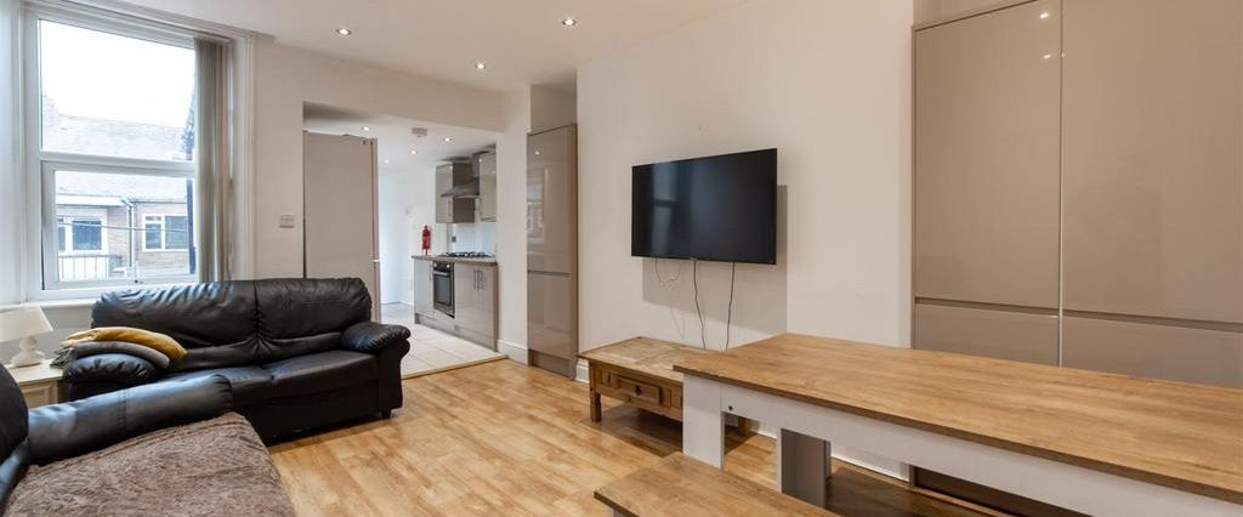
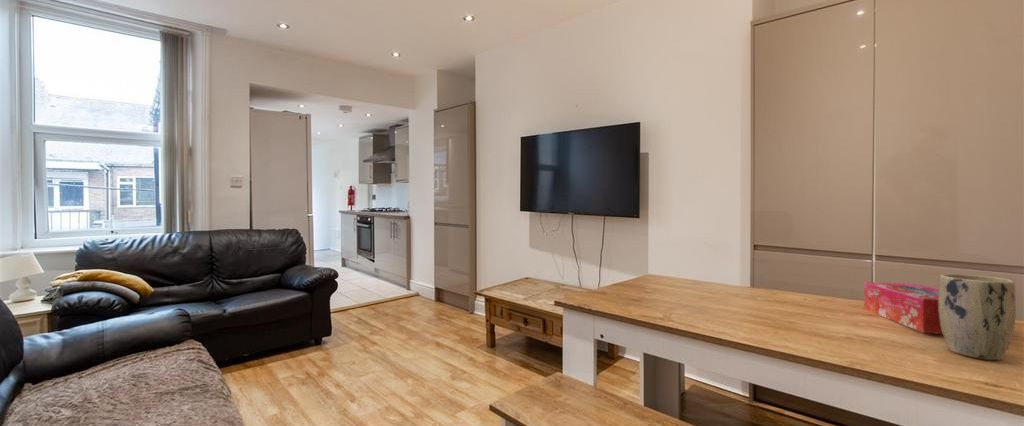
+ tissue box (918, 305)
+ plant pot (974, 315)
